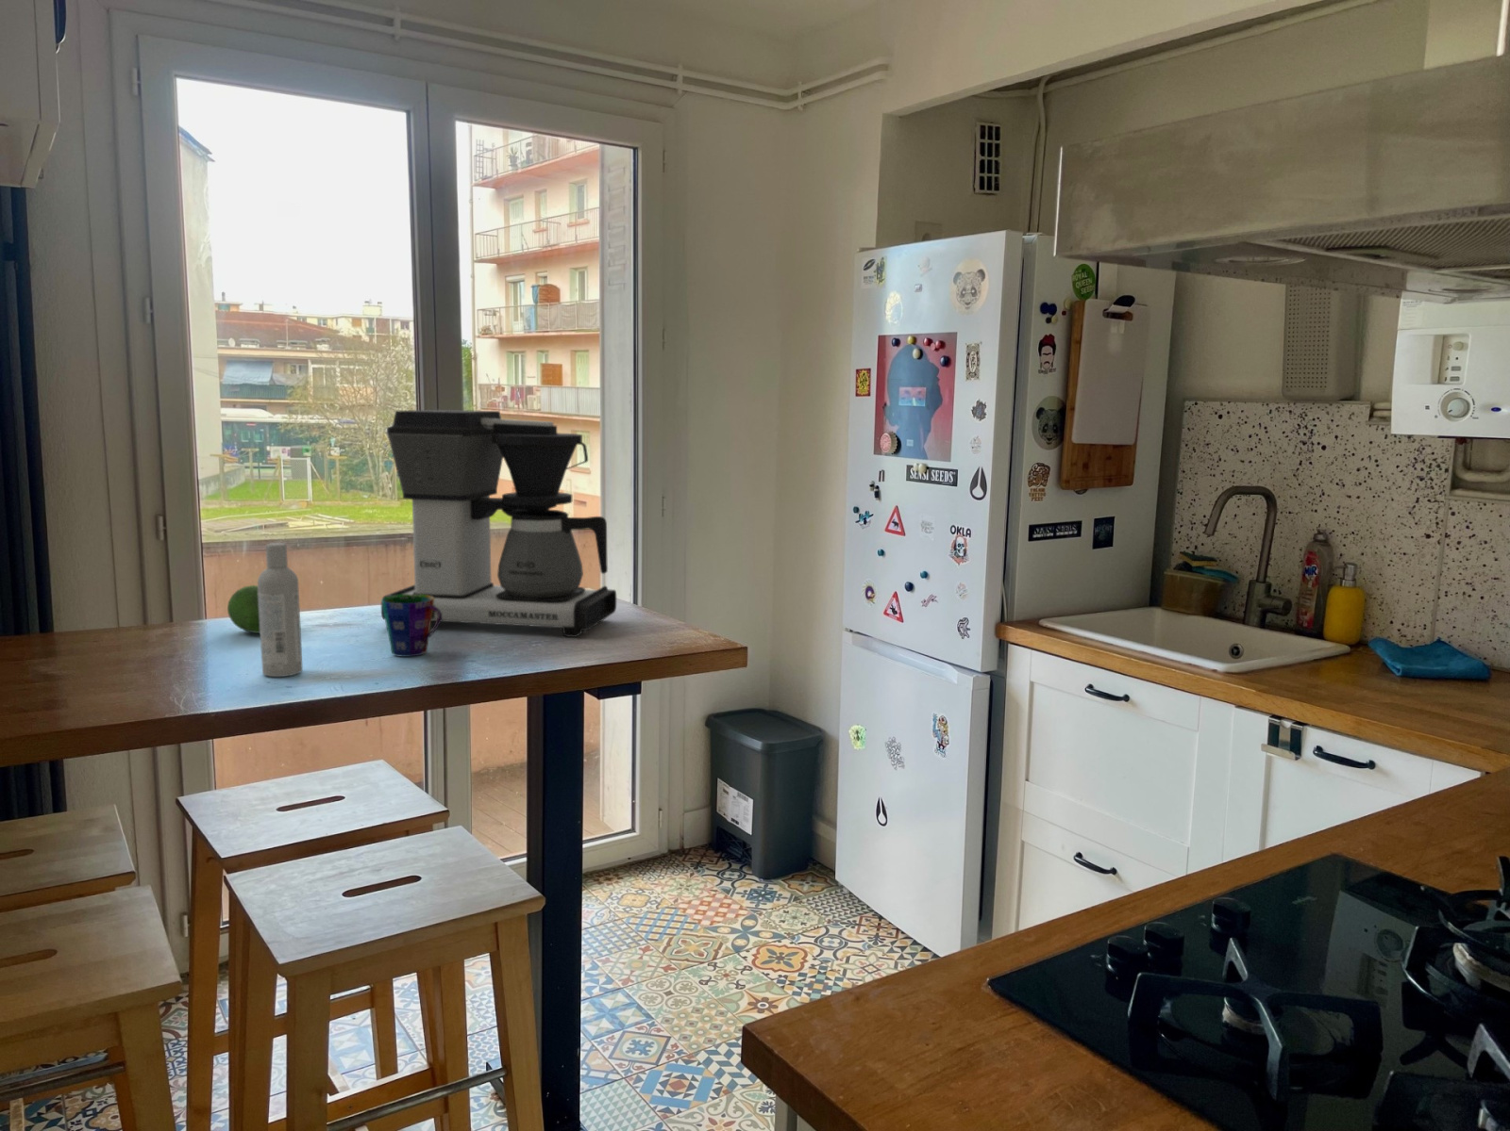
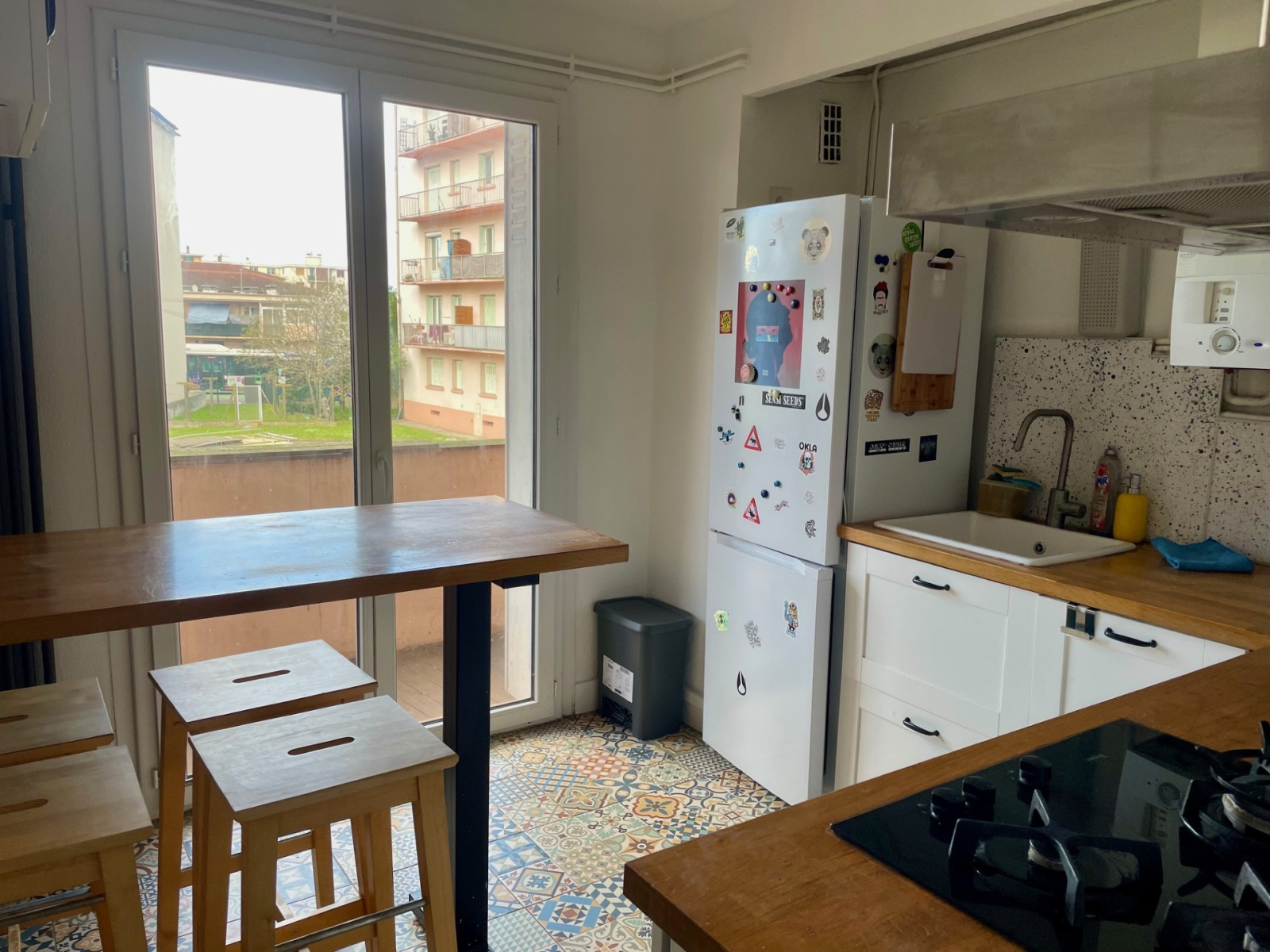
- cup (414, 627)
- coffee maker (507, 514)
- bottle (278, 608)
- fruit (254, 608)
